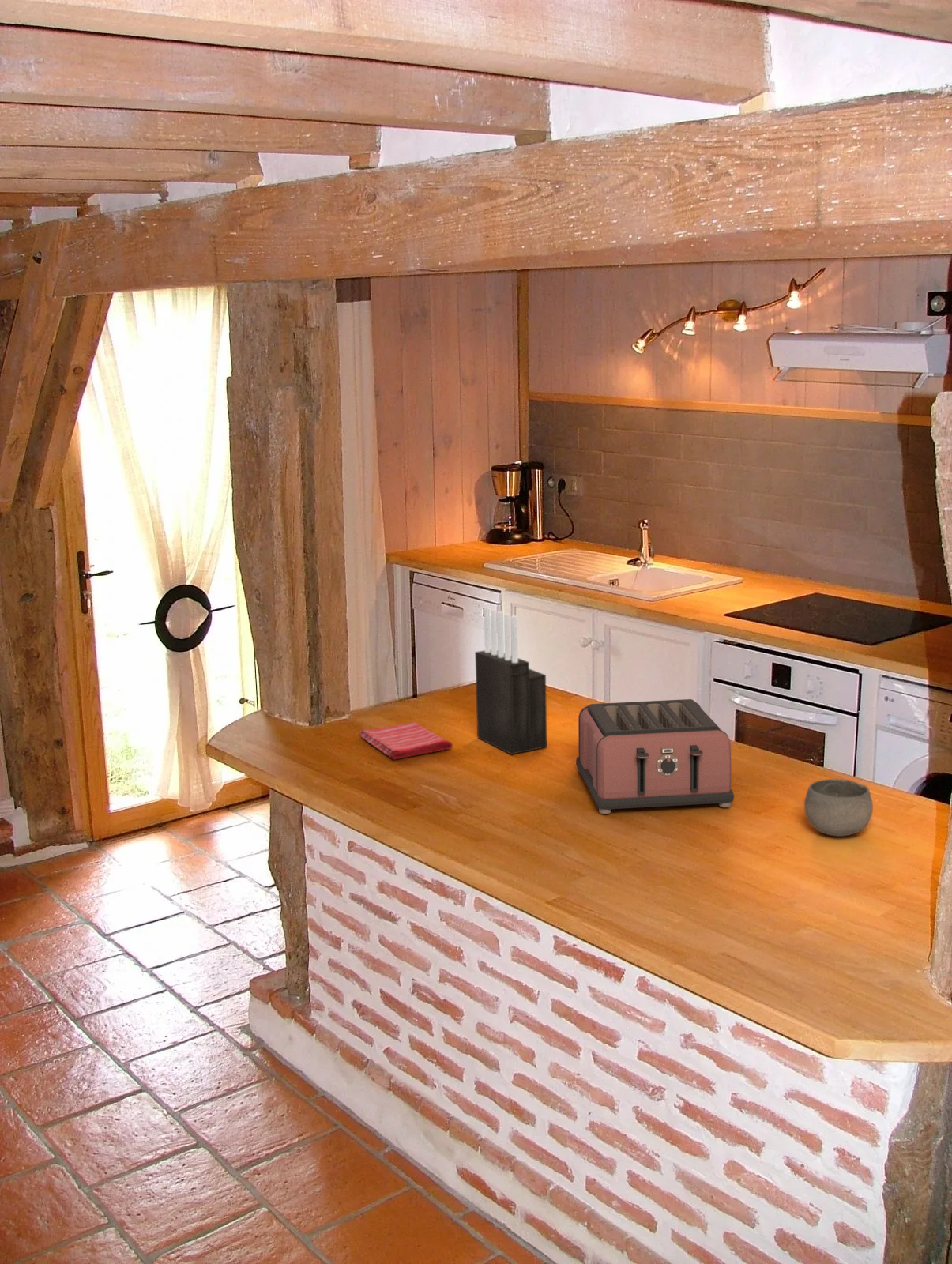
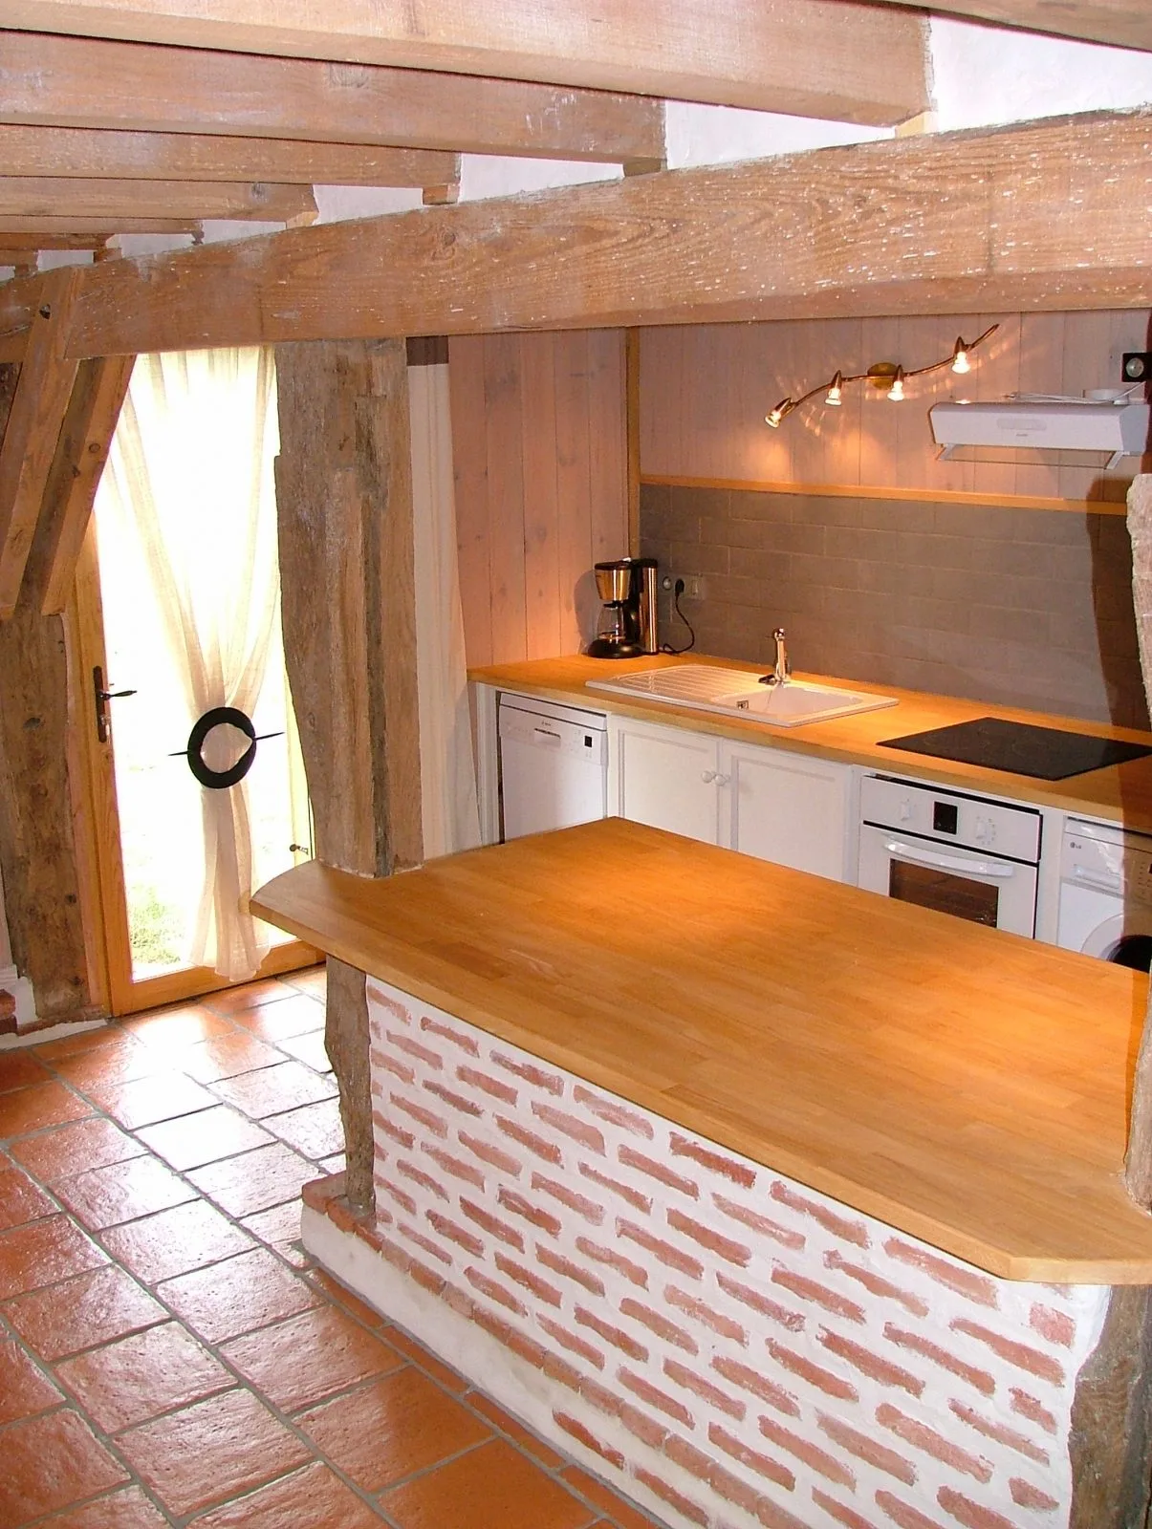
- bowl (838, 810)
- toaster (653, 754)
- dish towel (405, 739)
- knife block (514, 676)
